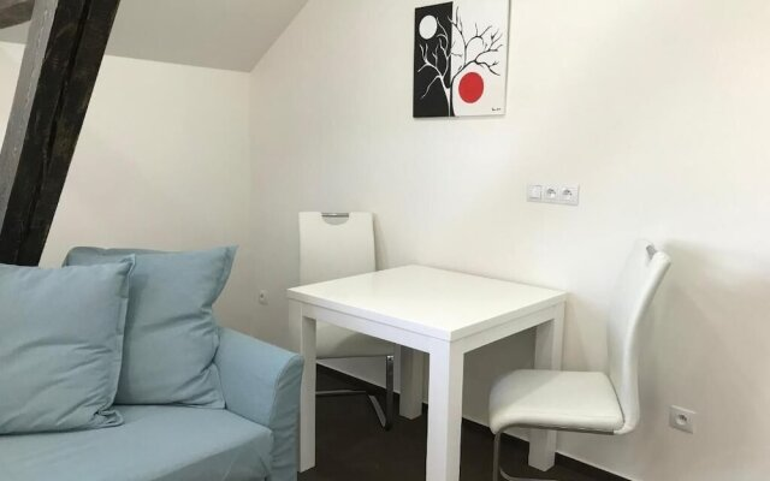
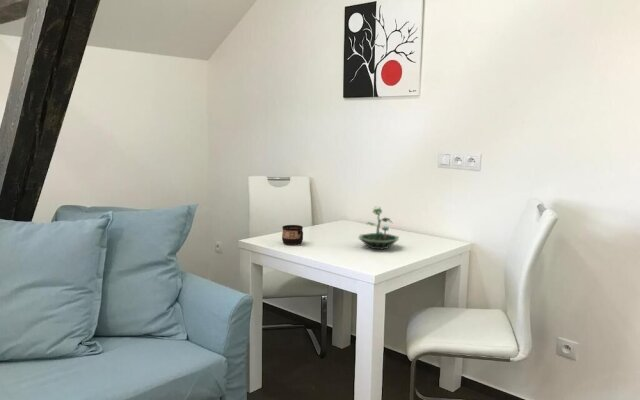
+ cup (292, 235)
+ terrarium (379, 214)
